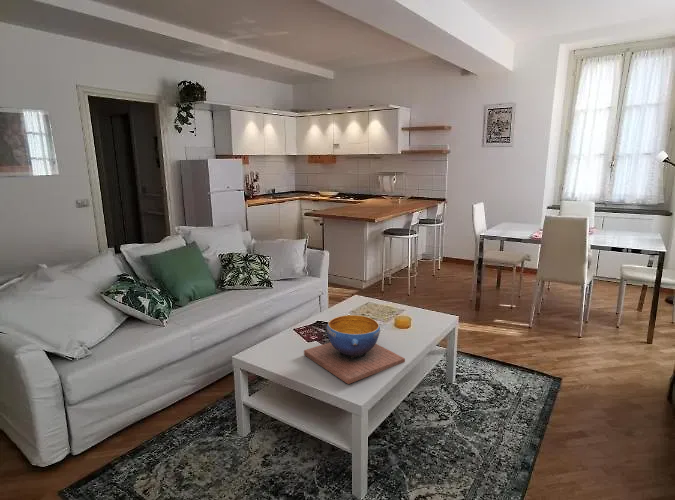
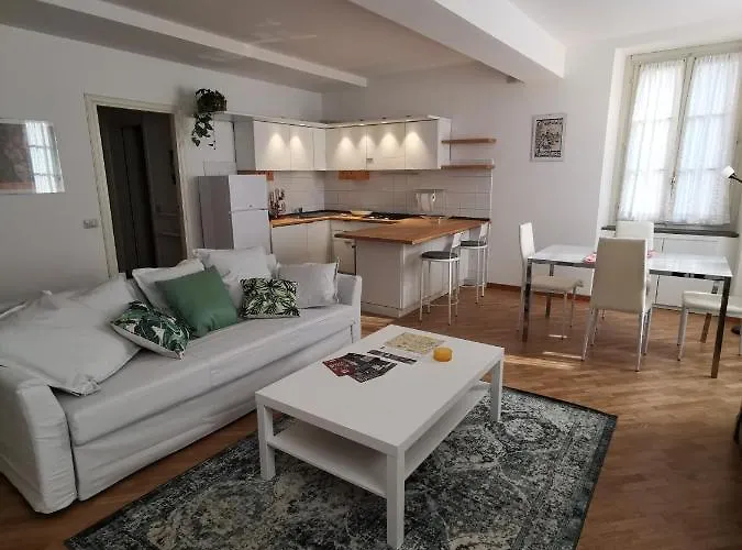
- decorative bowl (353, 341)
